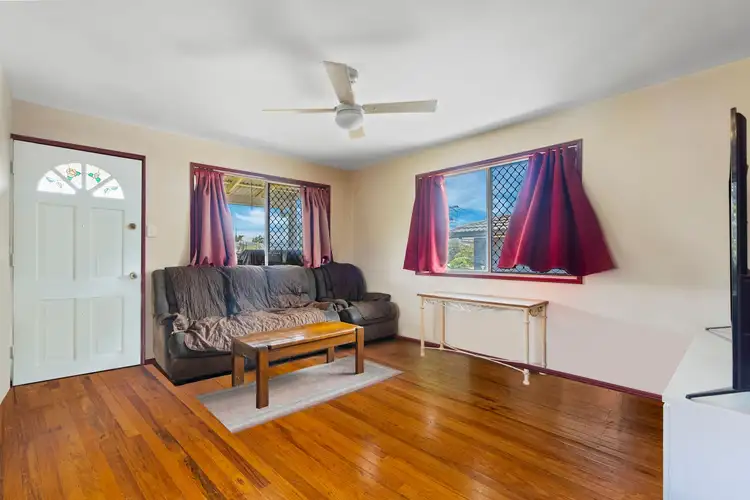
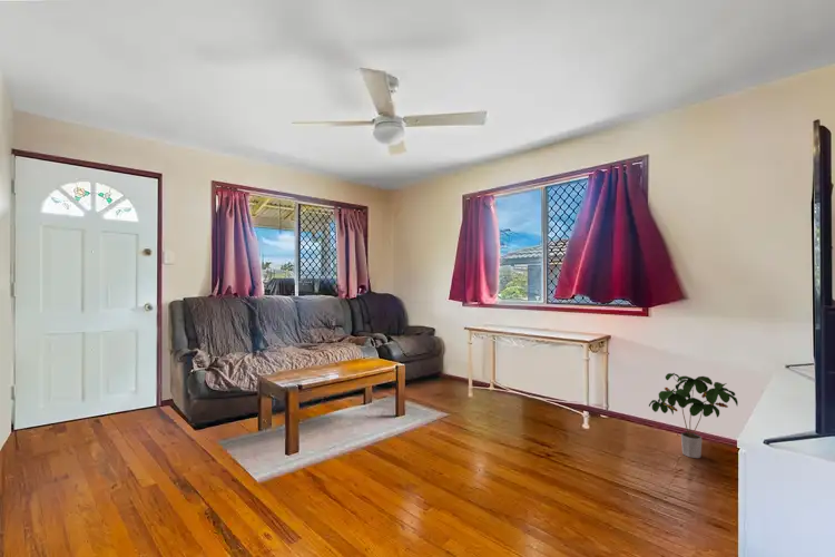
+ potted plant (690, 413)
